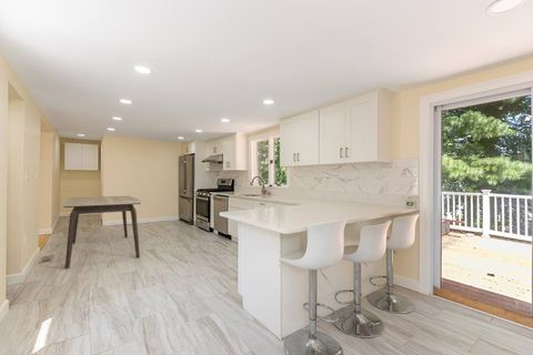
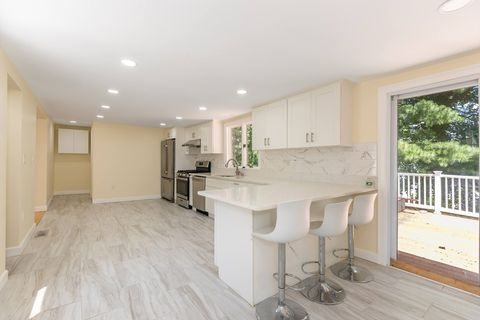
- dining table (102, 212)
